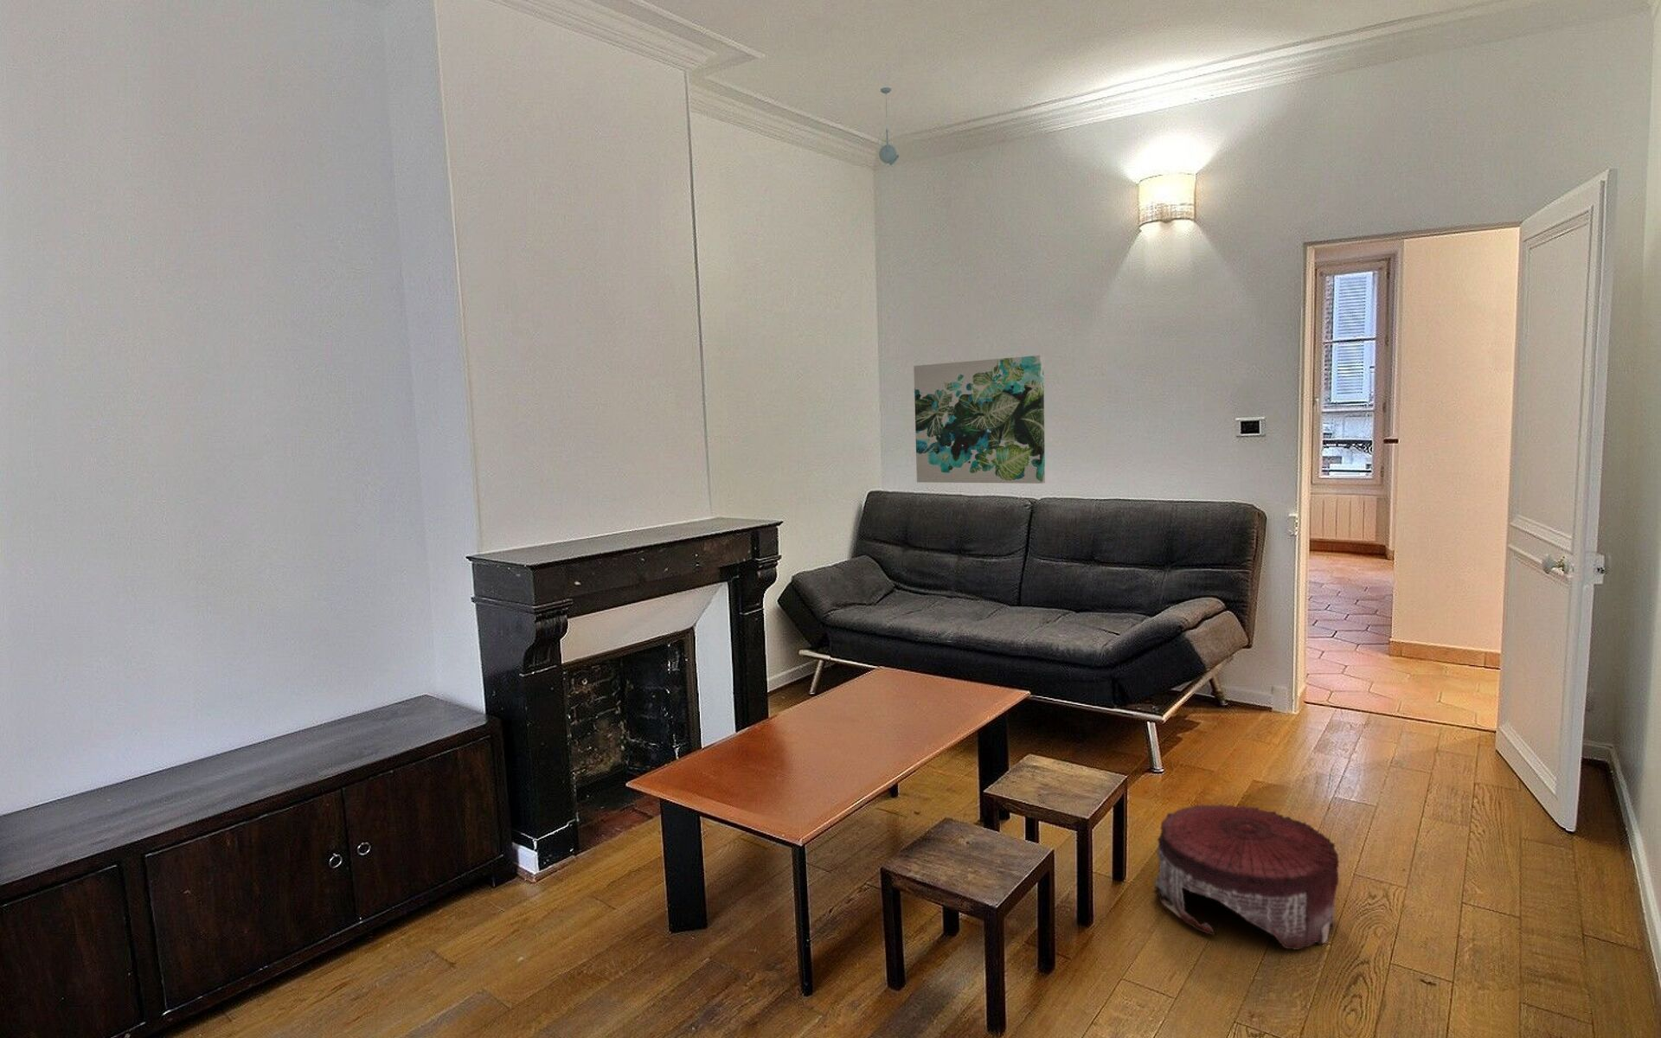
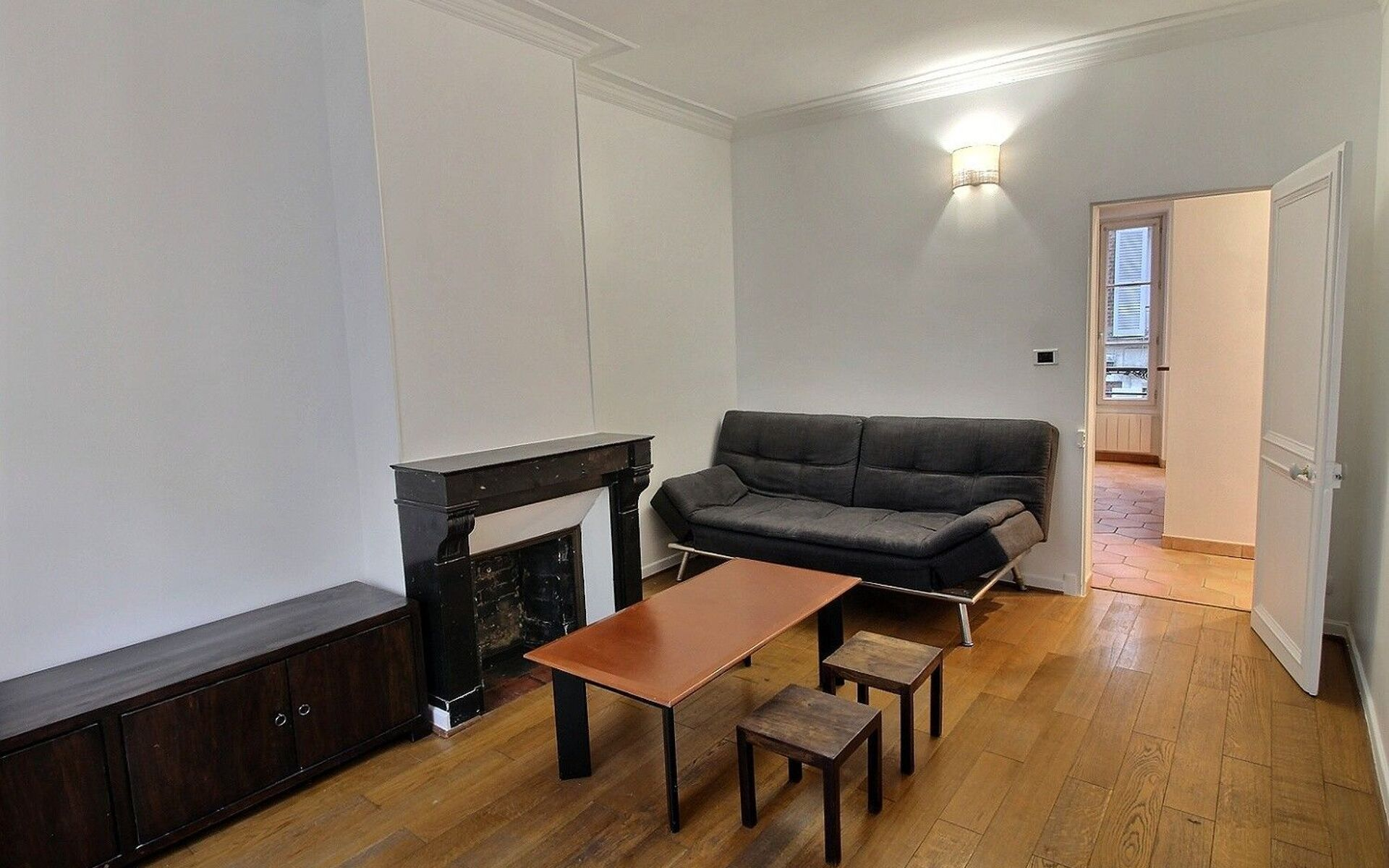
- pouf (1241, 867)
- pendant light (887, 130)
- wall art (977, 422)
